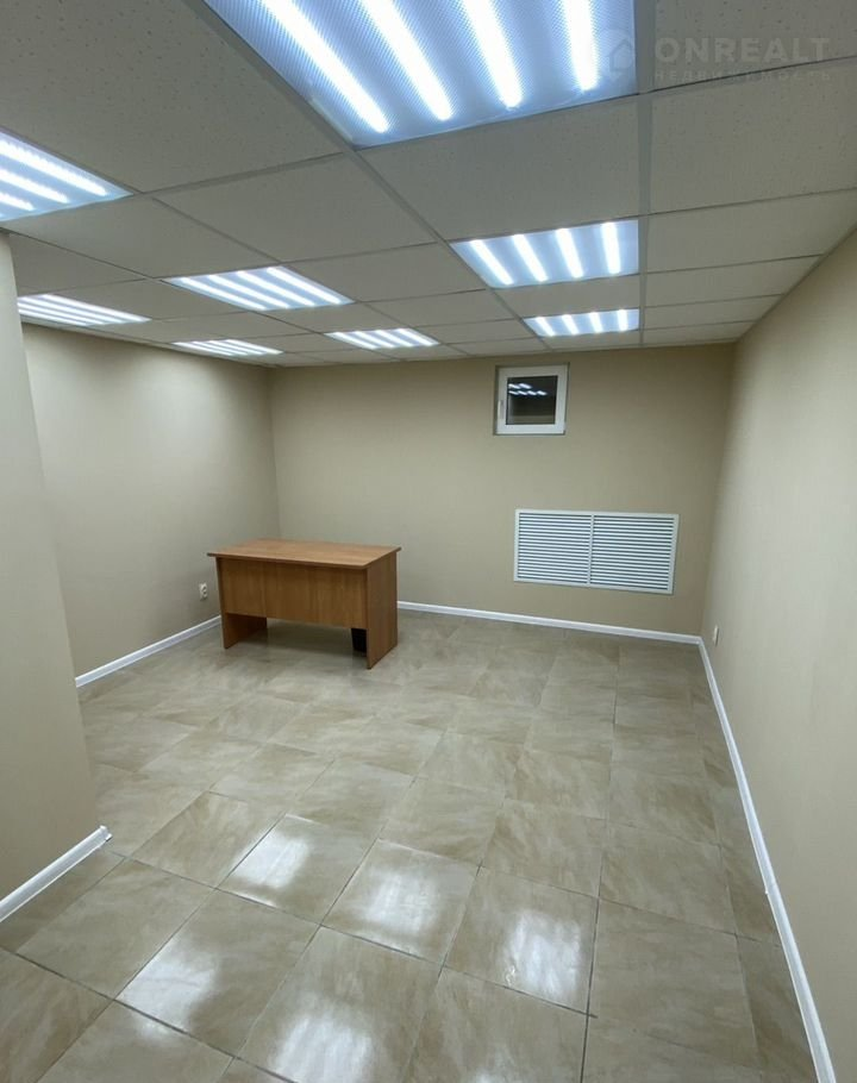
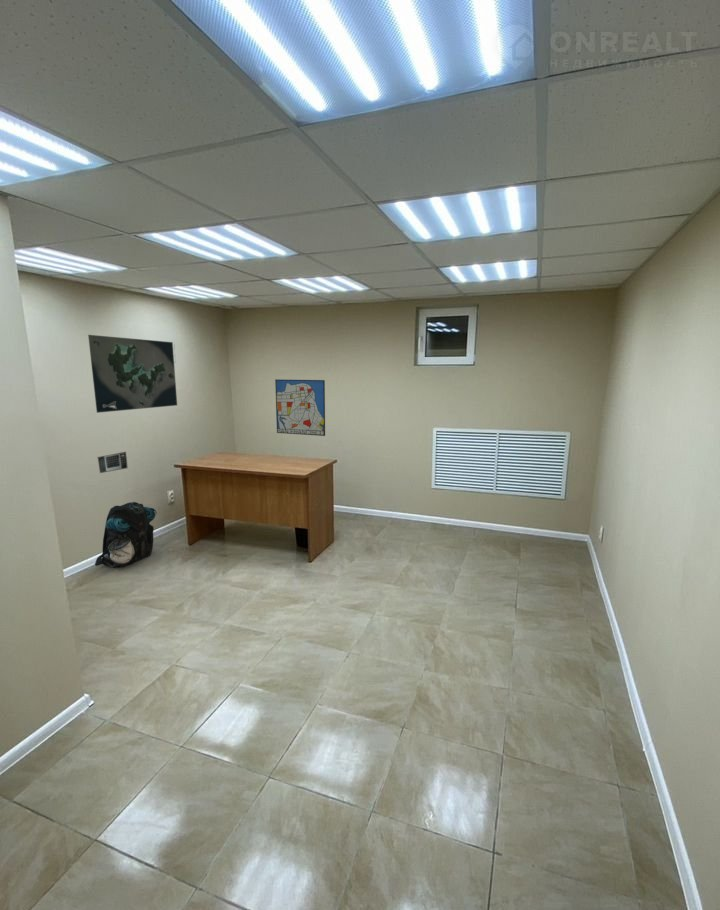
+ backpack (128, 531)
+ wall art (299, 407)
+ map (141, 374)
+ calendar (112, 462)
